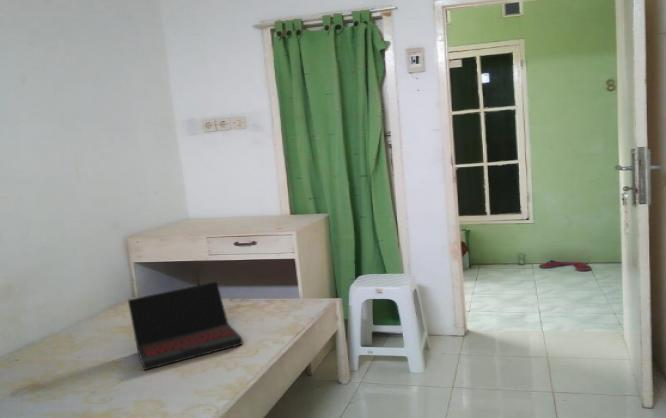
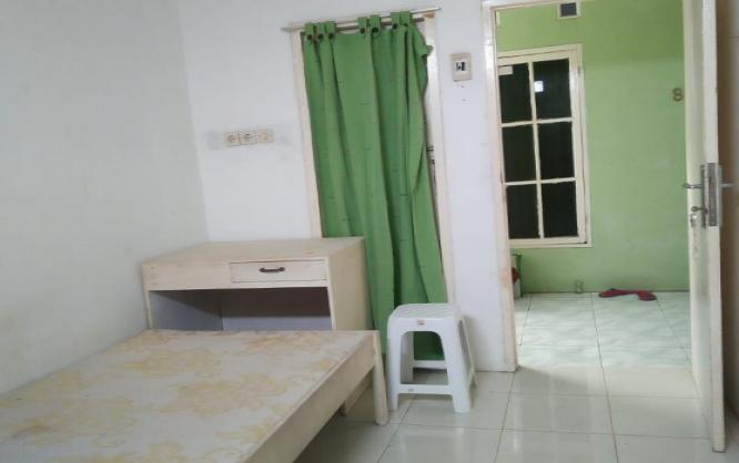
- laptop (183, 320)
